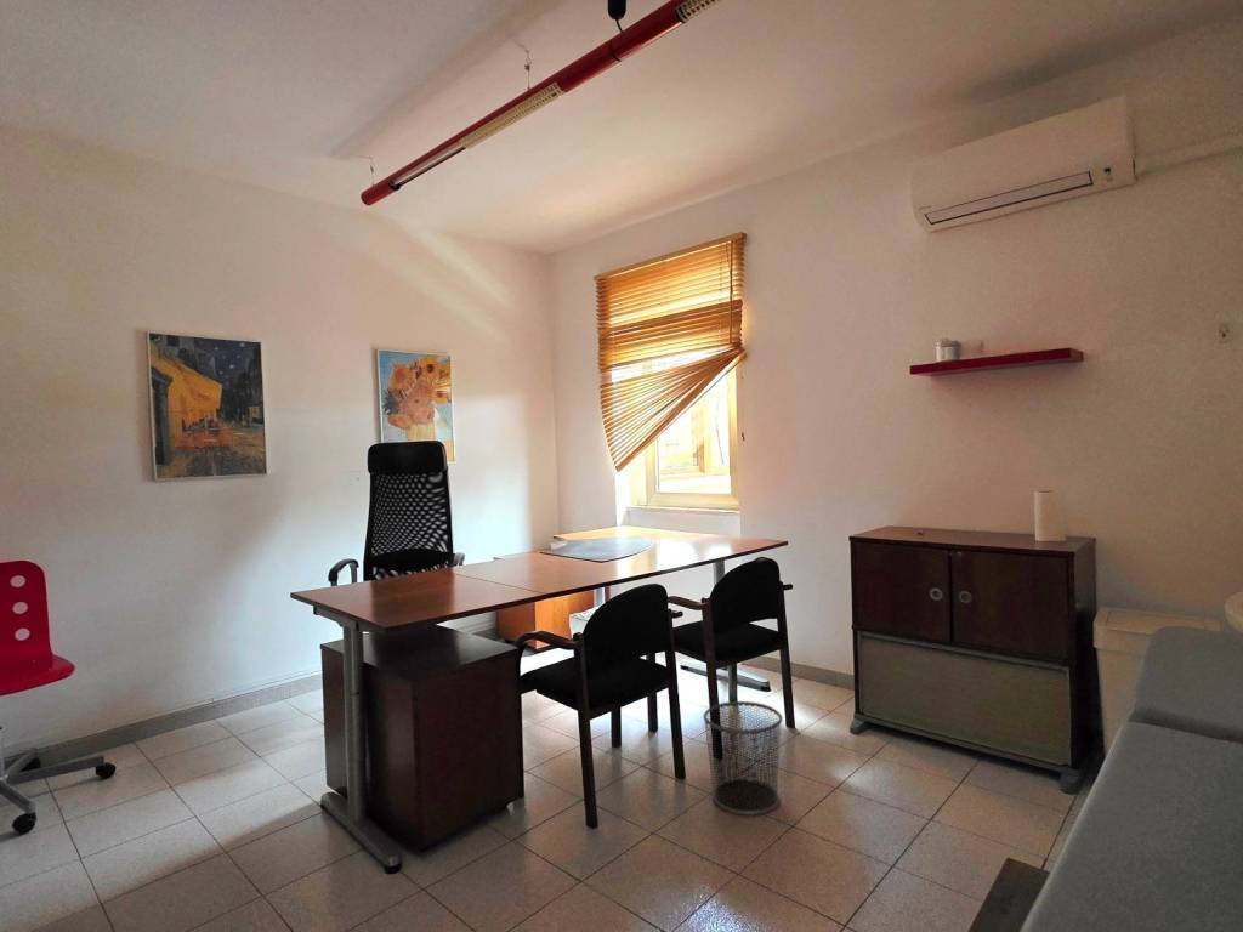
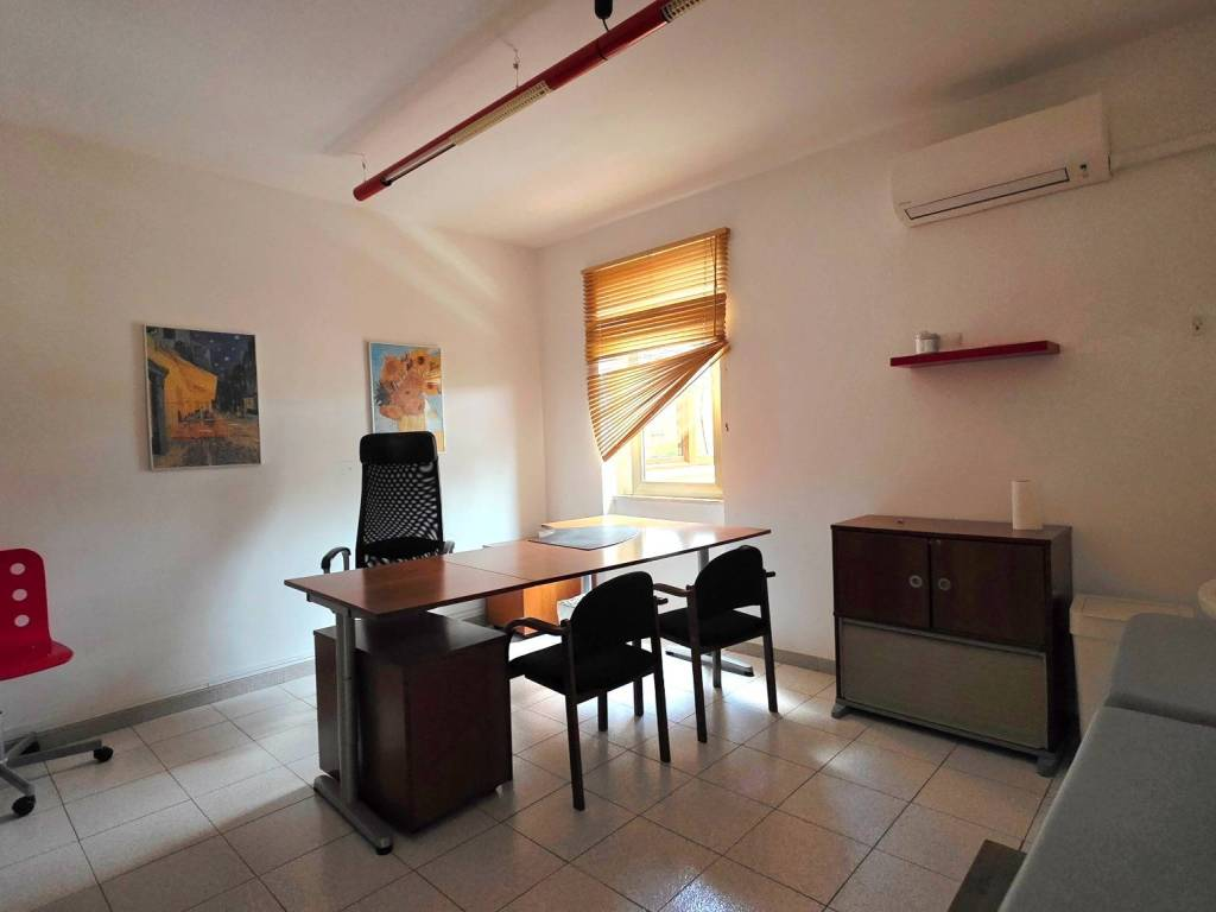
- waste bin (744, 756)
